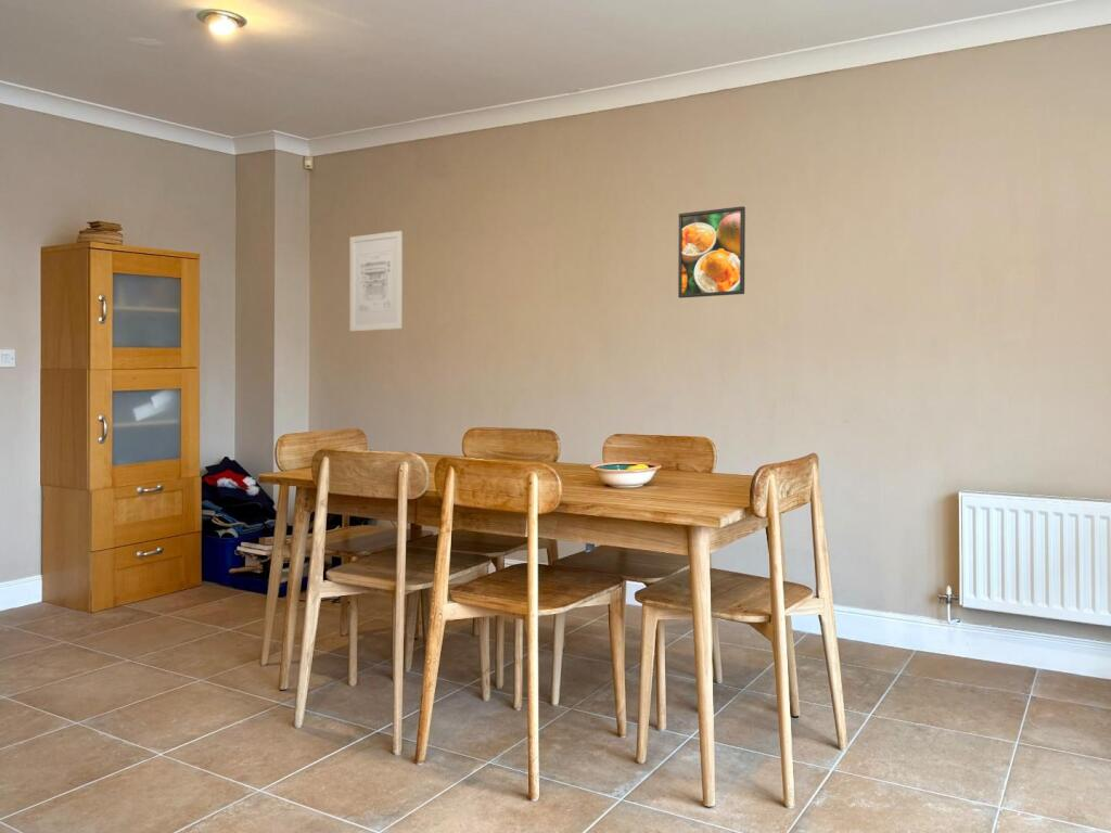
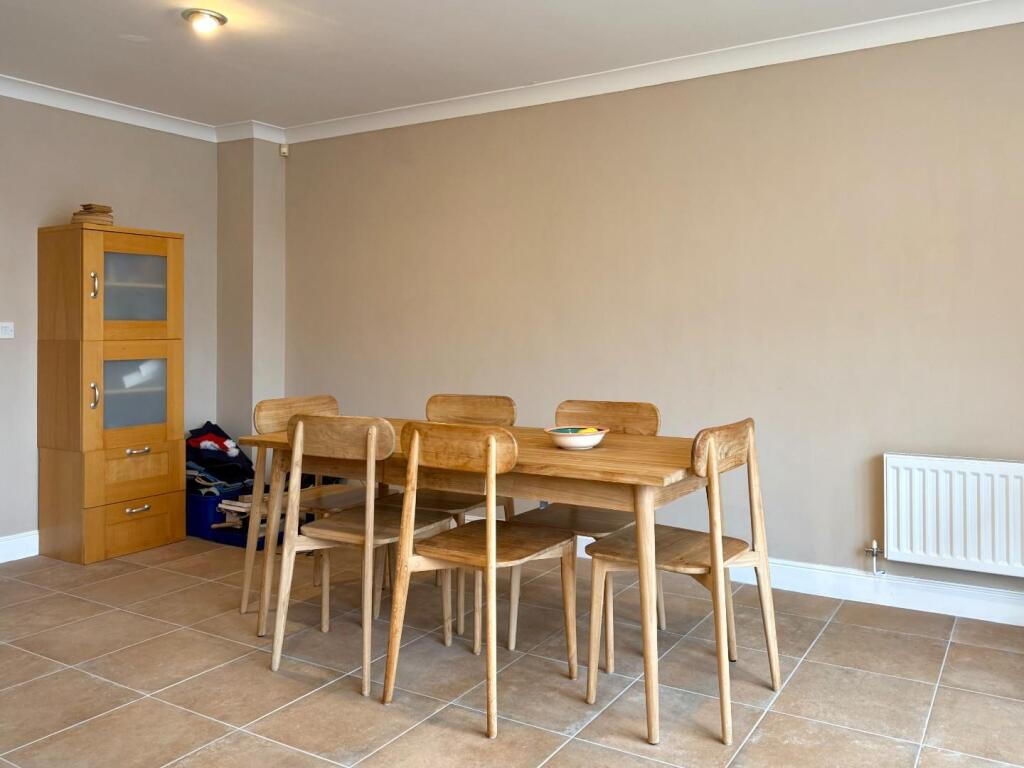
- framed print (711, 253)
- wall art (375, 282)
